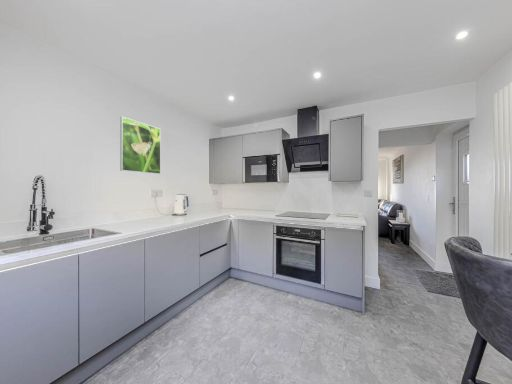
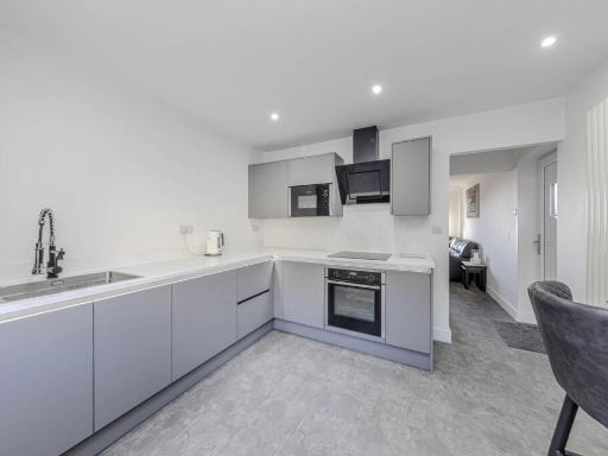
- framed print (142, 147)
